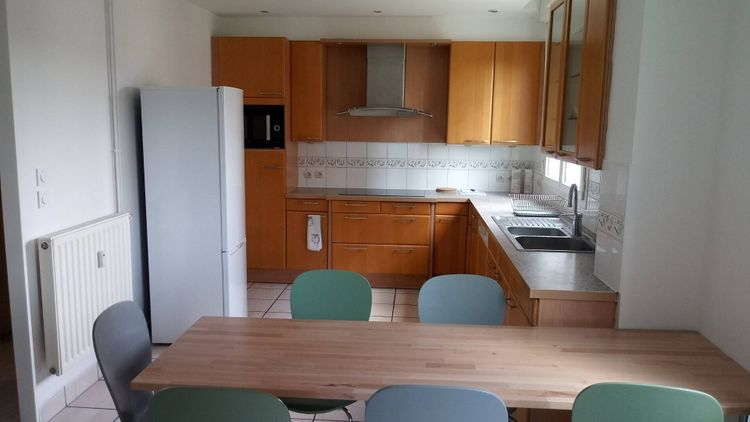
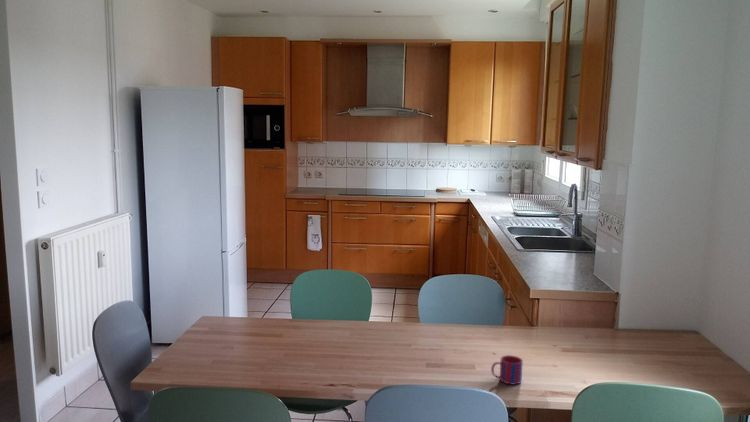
+ mug (506, 370)
